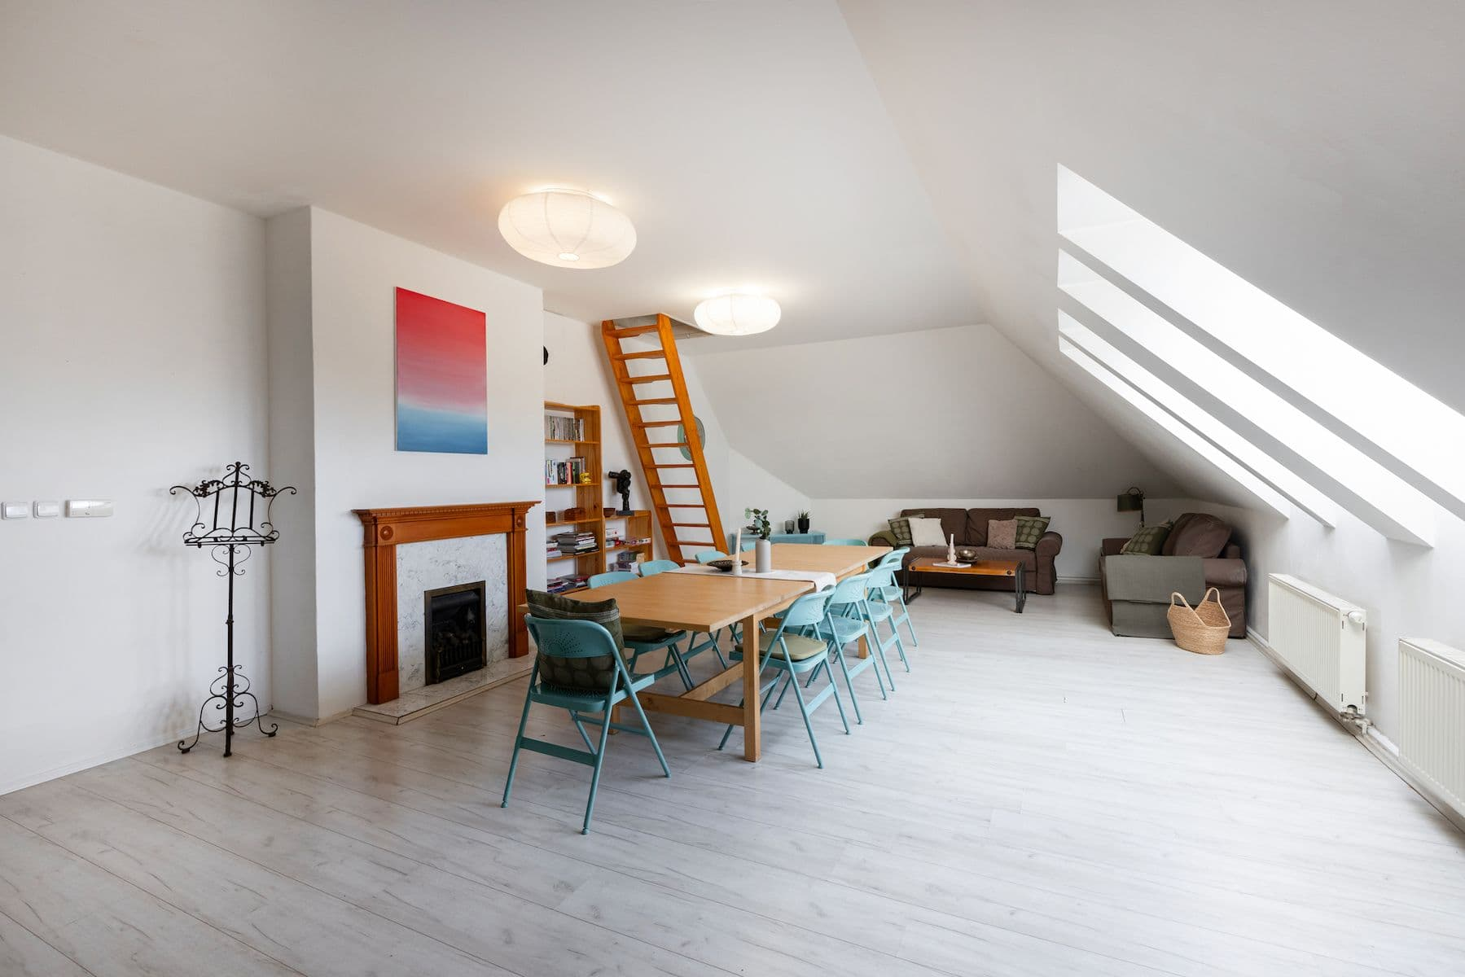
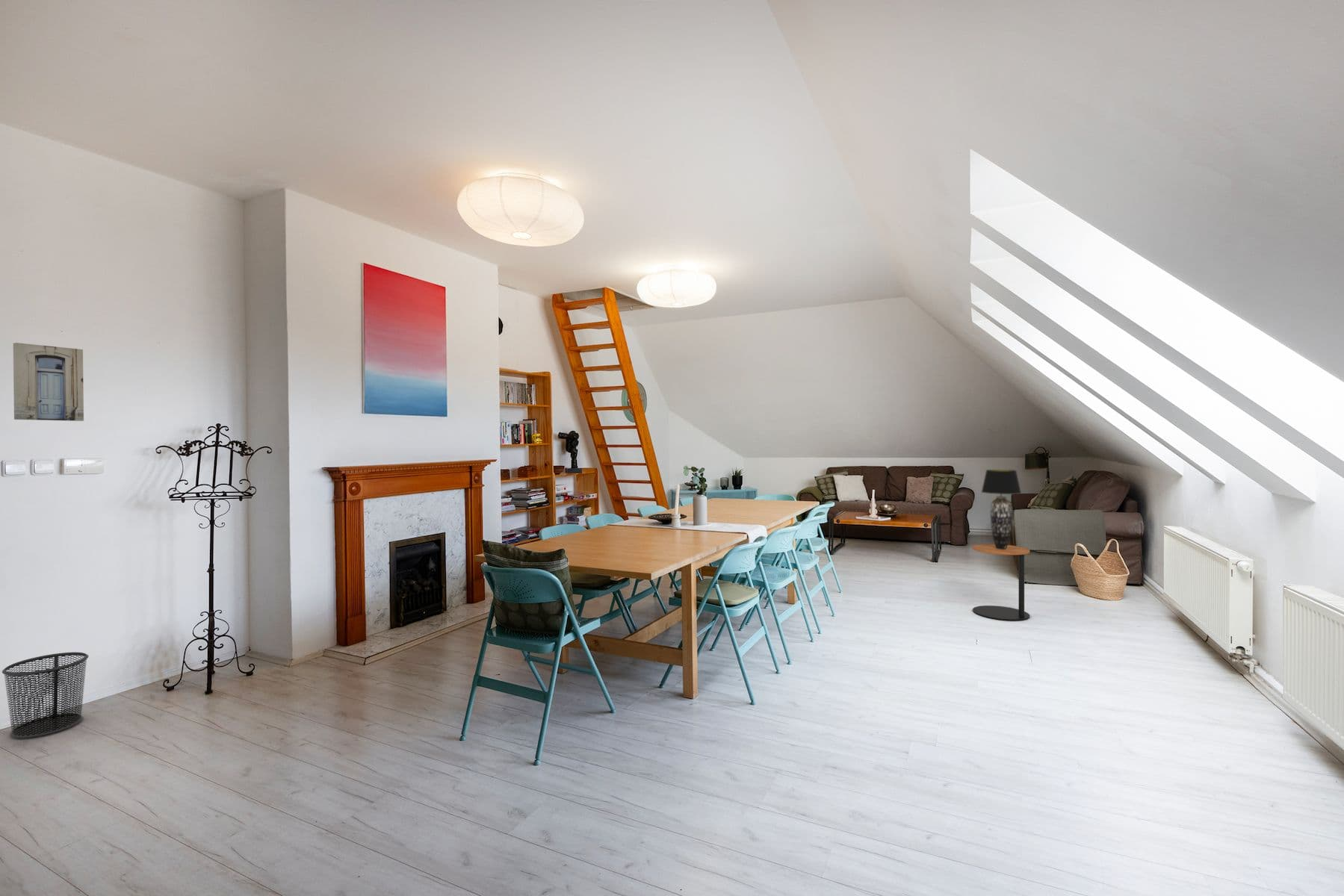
+ waste bin (47, 694)
+ table lamp (1001, 508)
+ wall art (49, 383)
+ side table (1018, 580)
